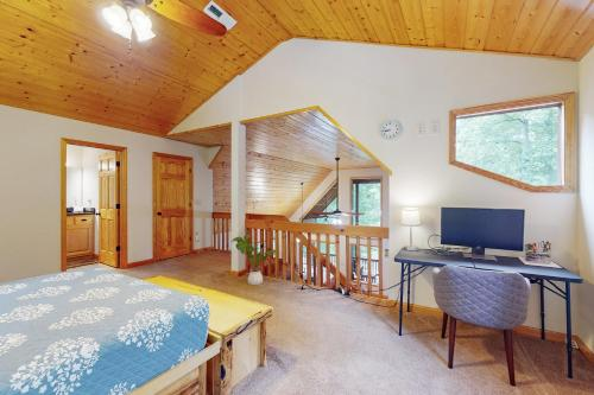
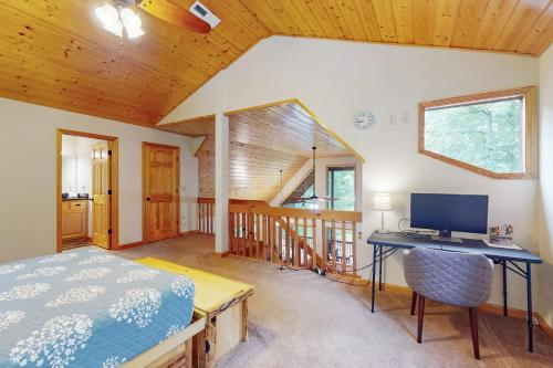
- house plant (251, 260)
